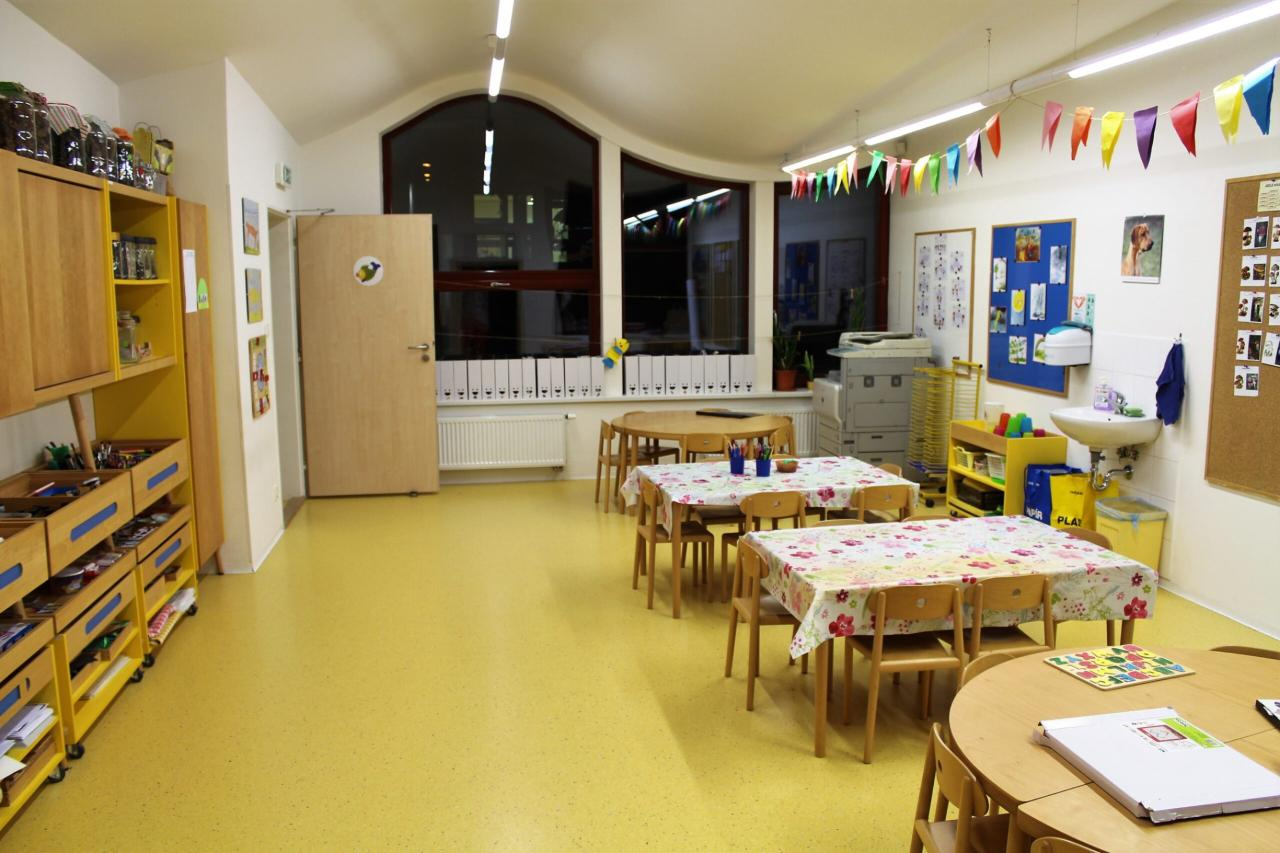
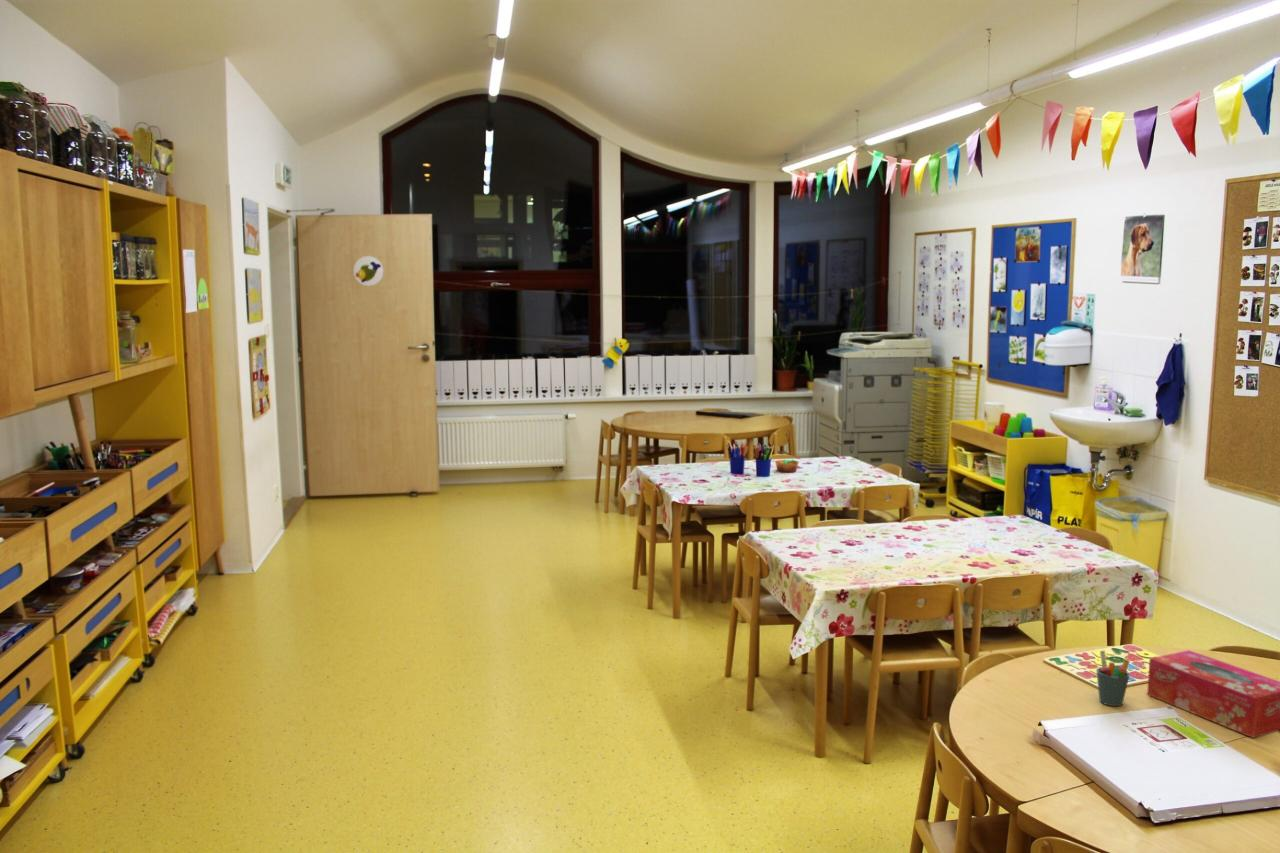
+ tissue box (1219, 691)
+ pen holder (1113, 679)
